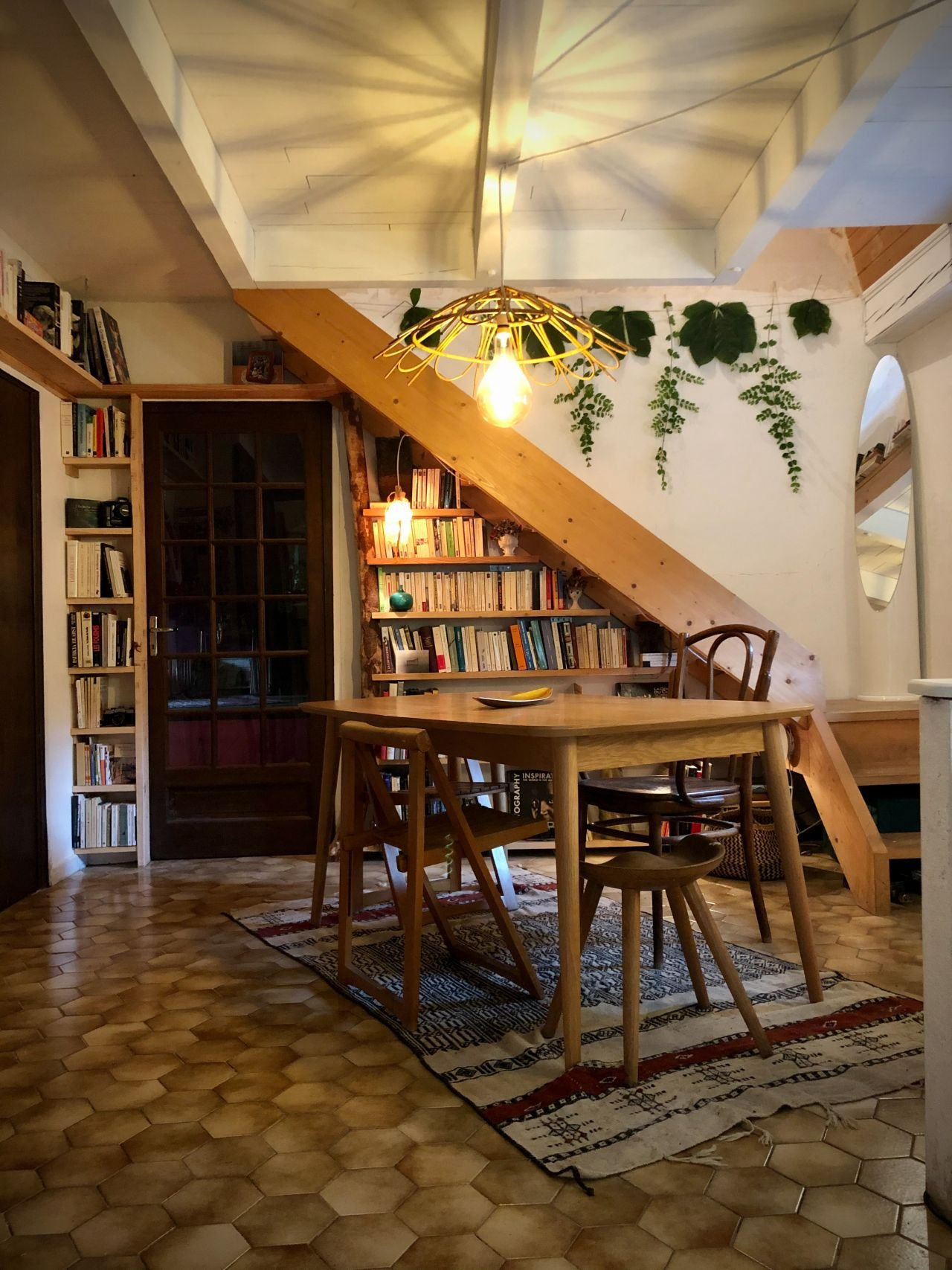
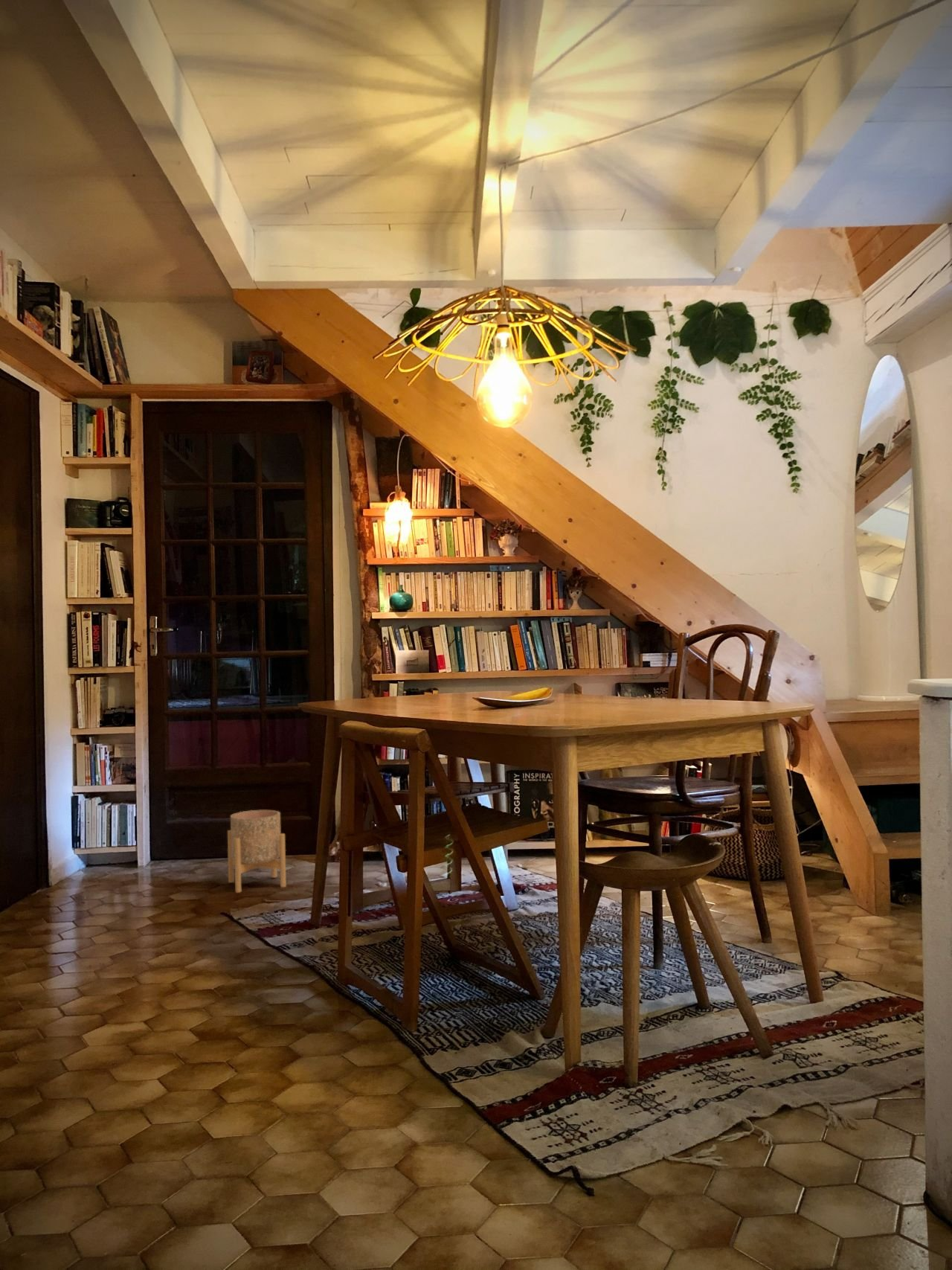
+ planter (256, 849)
